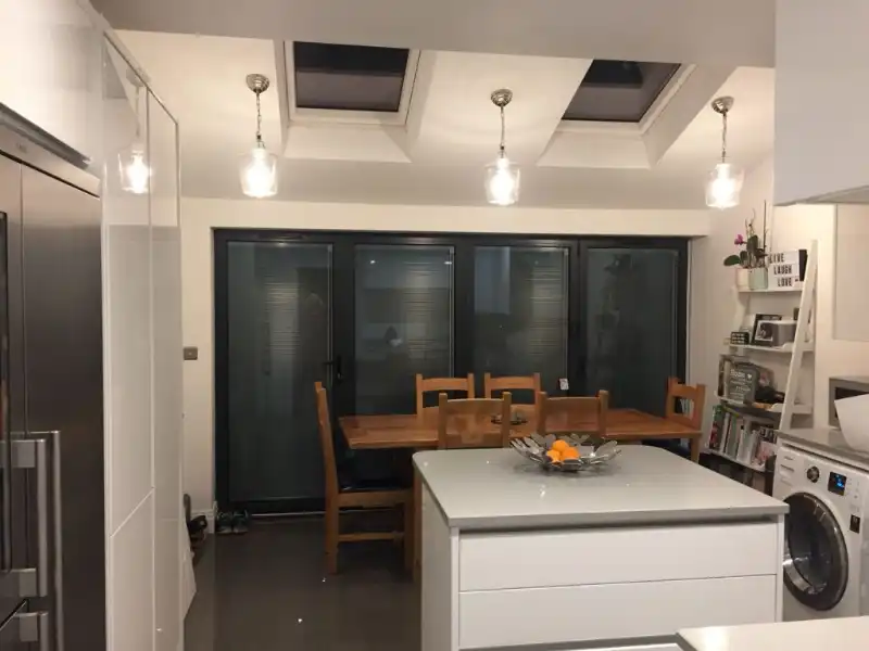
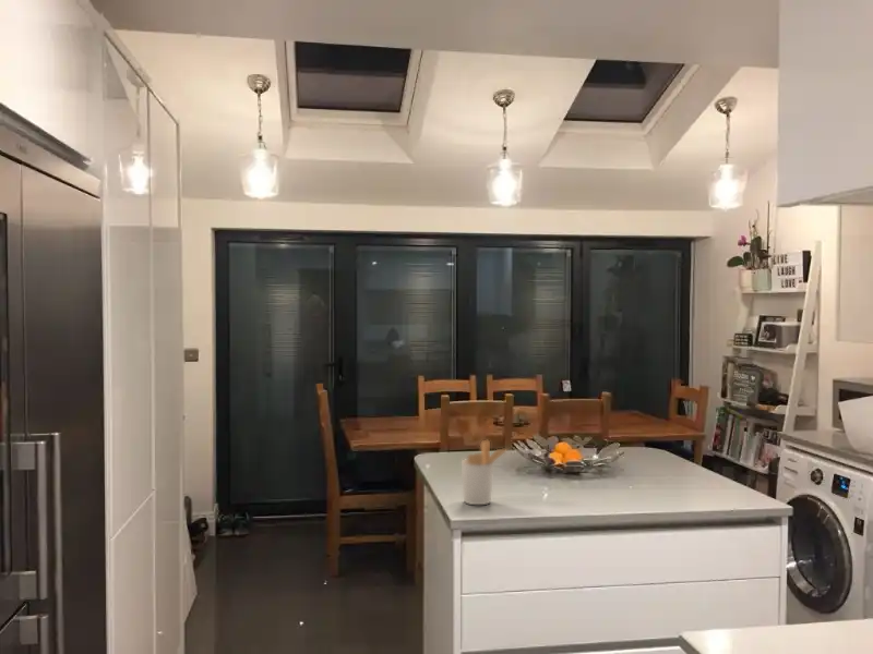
+ utensil holder (485, 472)
